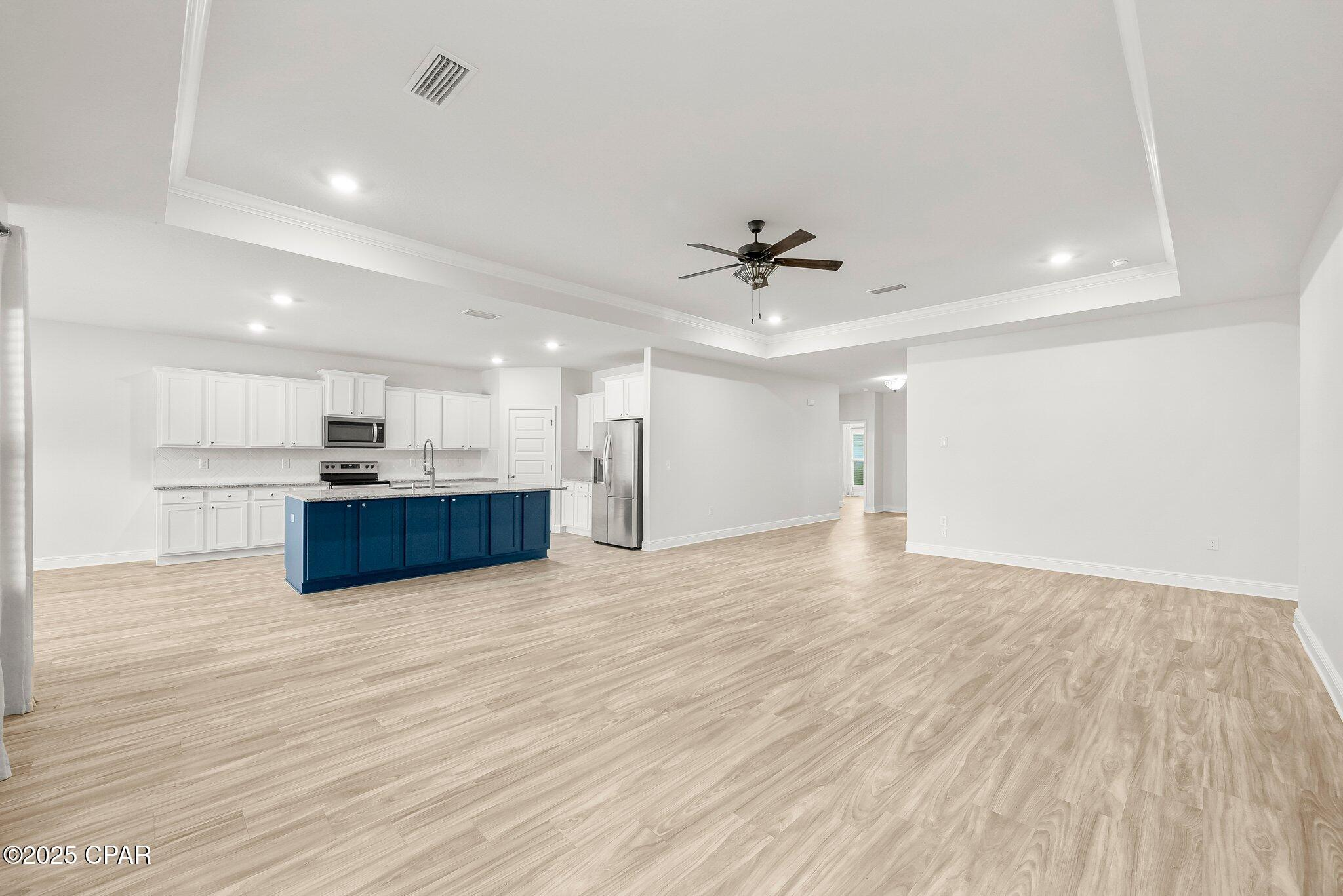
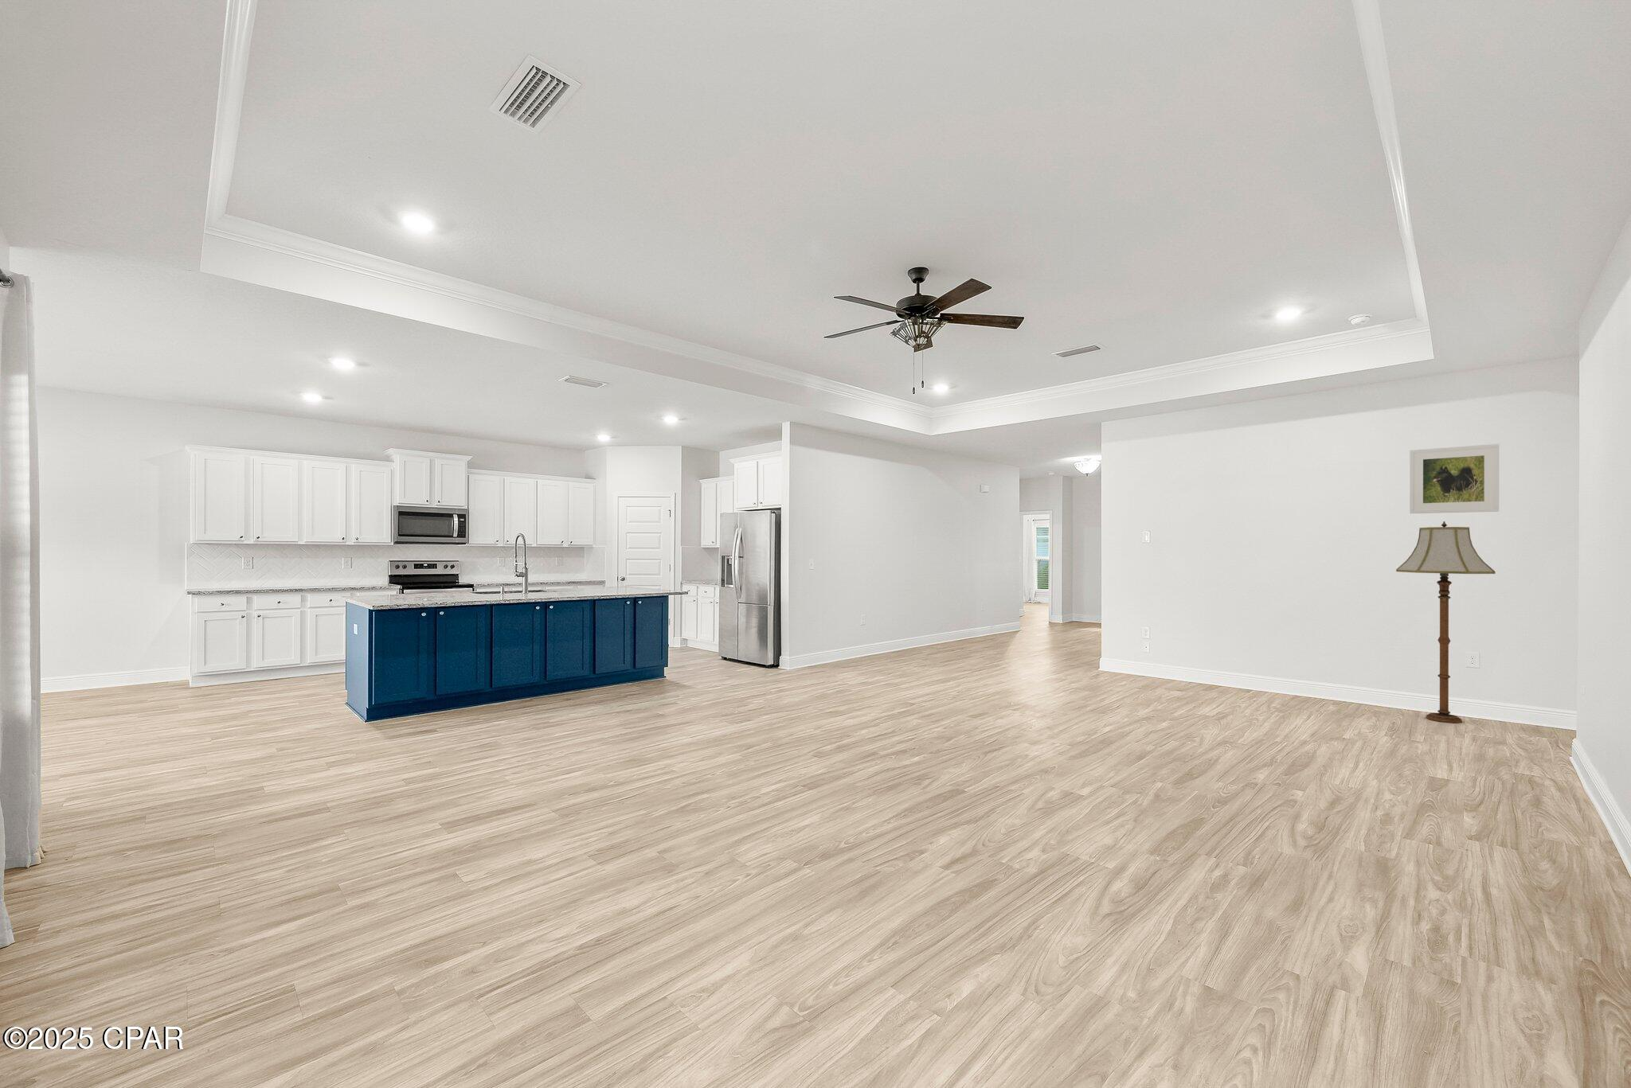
+ floor lamp (1443, 620)
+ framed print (1452, 480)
